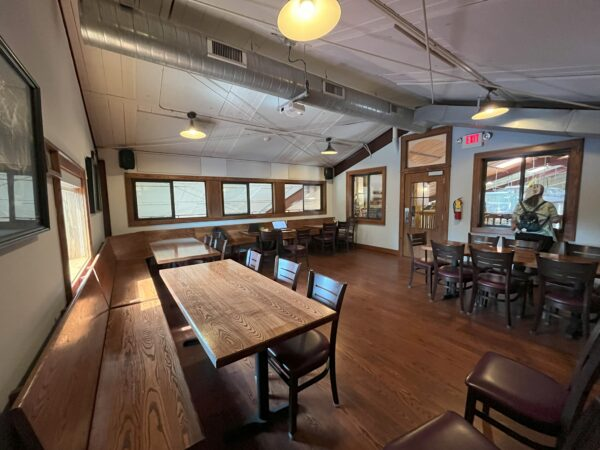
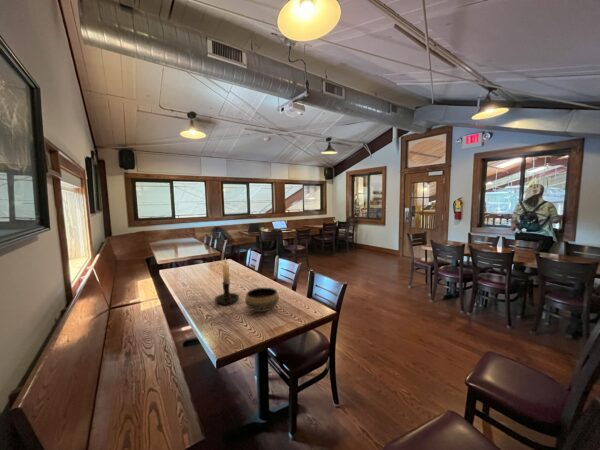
+ bowl (262, 300)
+ candle holder (225, 278)
